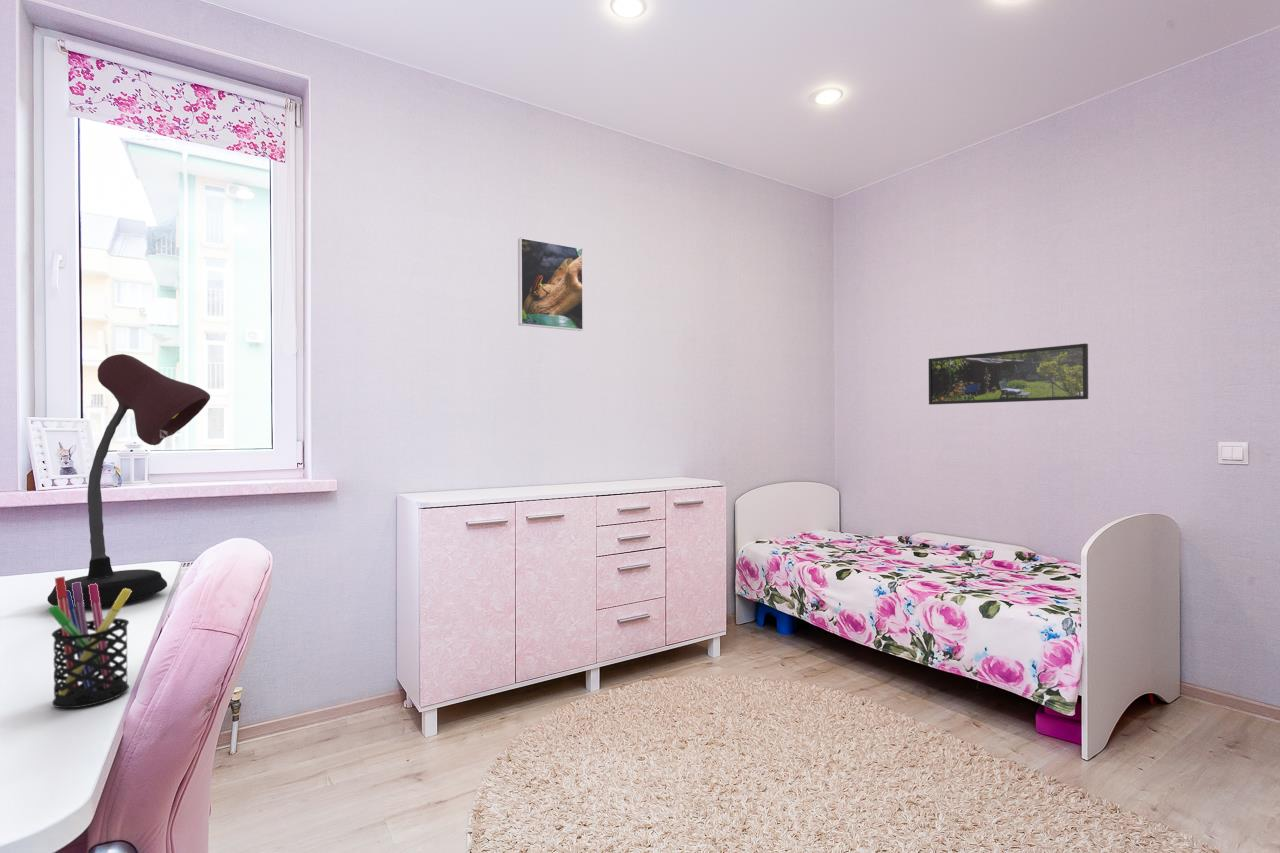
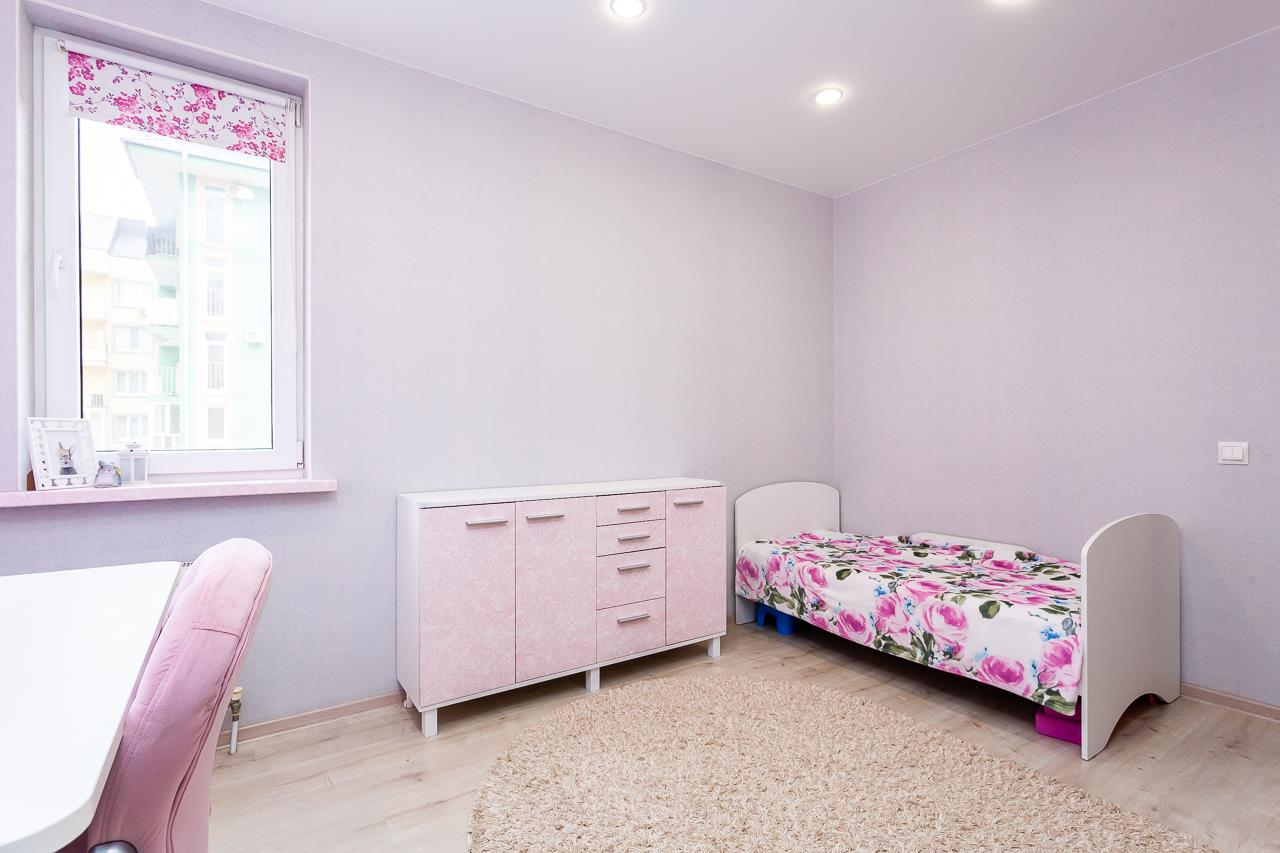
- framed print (551, 285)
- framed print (1000, 377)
- pen holder (82, 638)
- desk lamp (101, 474)
